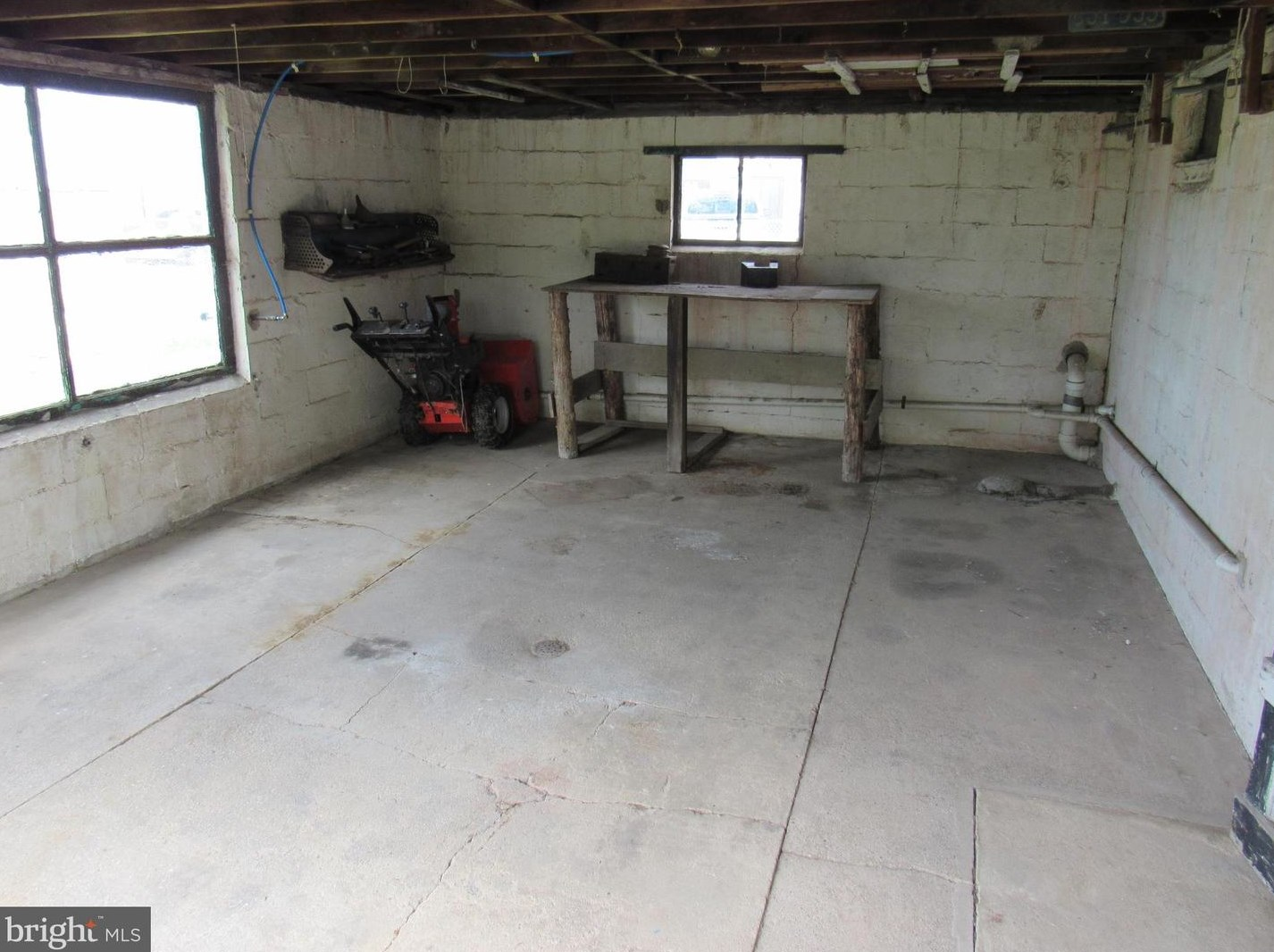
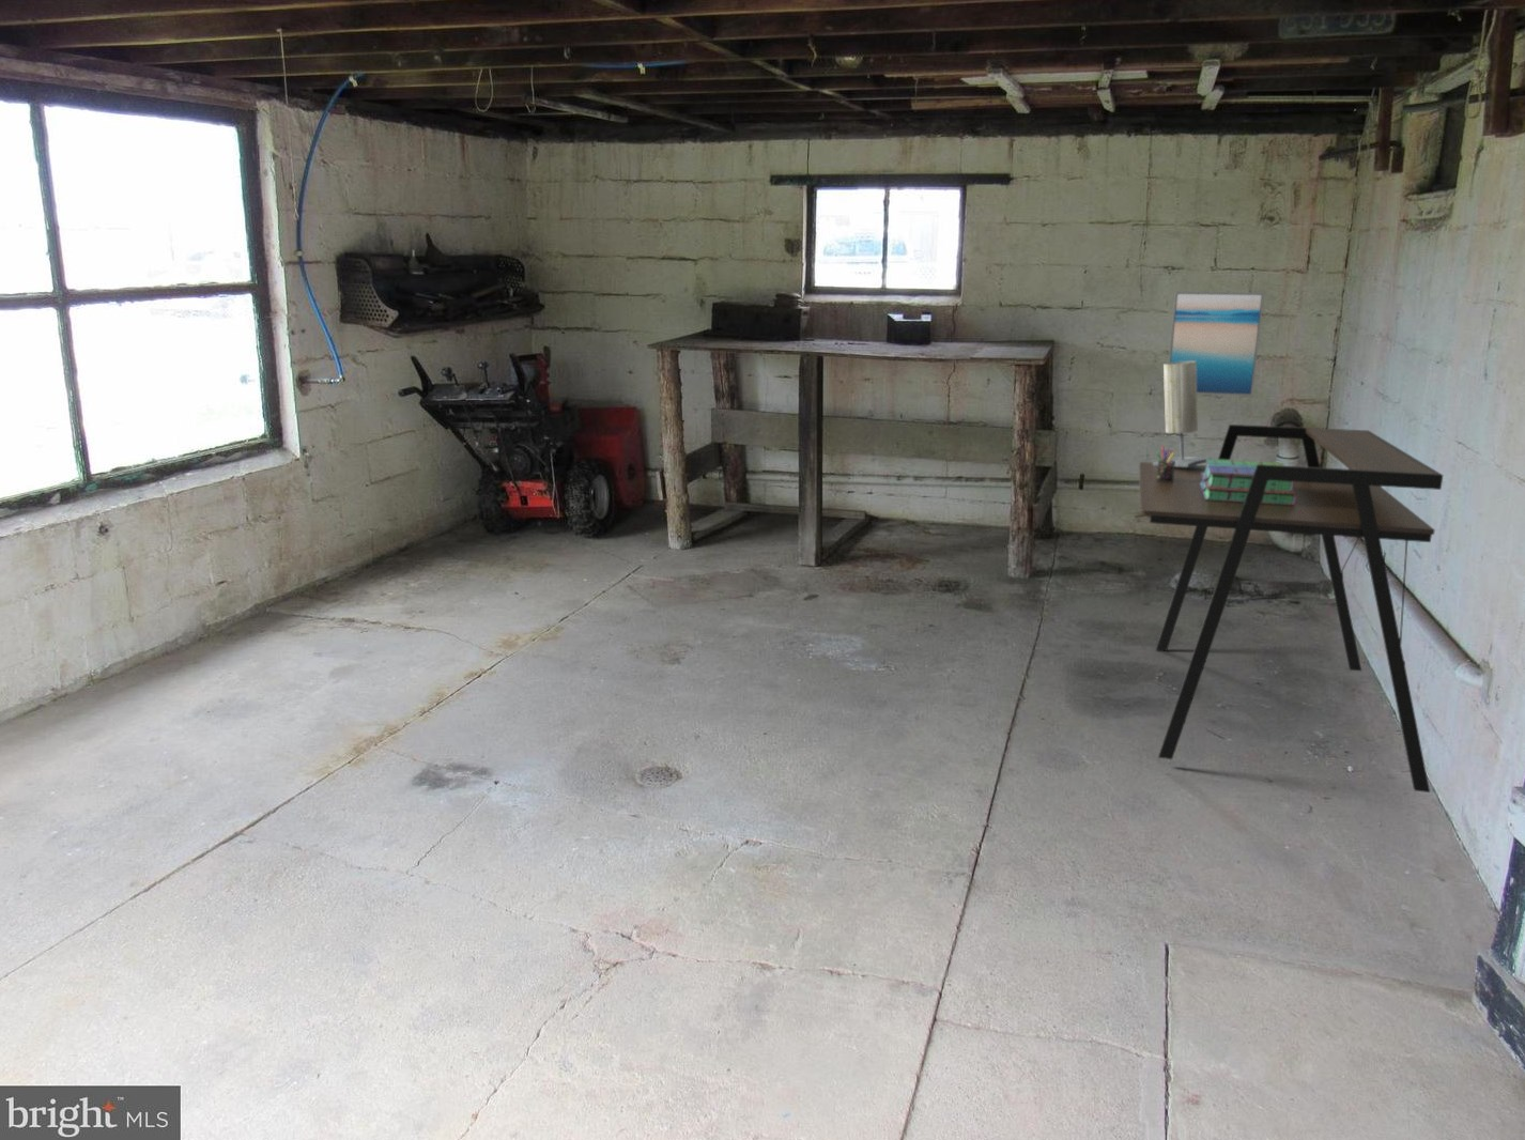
+ pen holder (1164, 463)
+ stack of books (1246, 479)
+ desk (1237, 570)
+ wall art (1213, 344)
+ table lamp (1186, 416)
